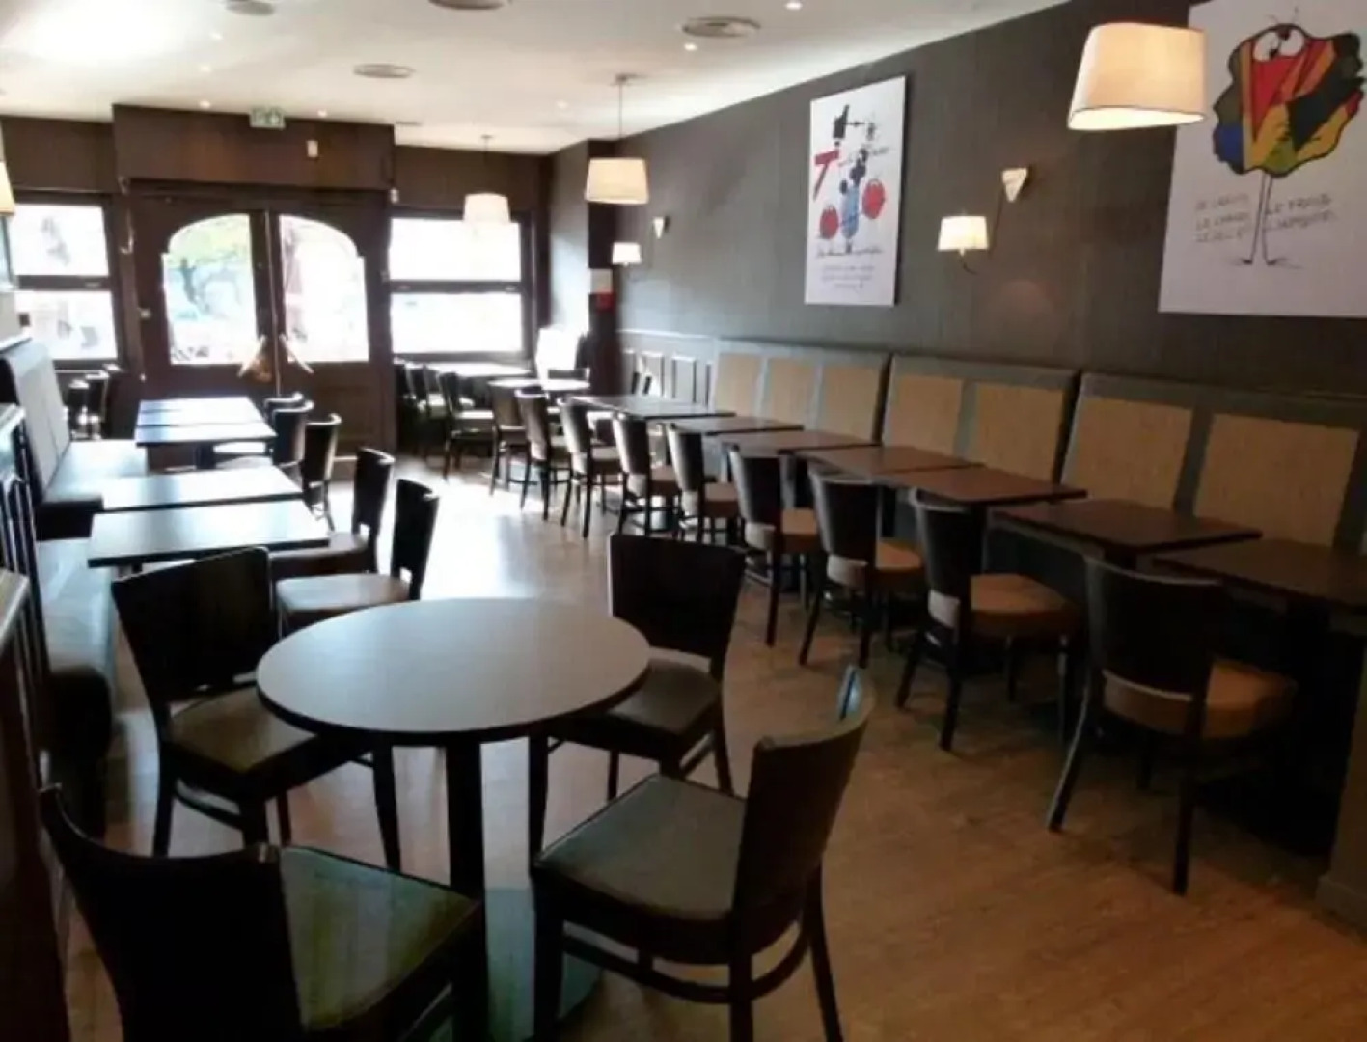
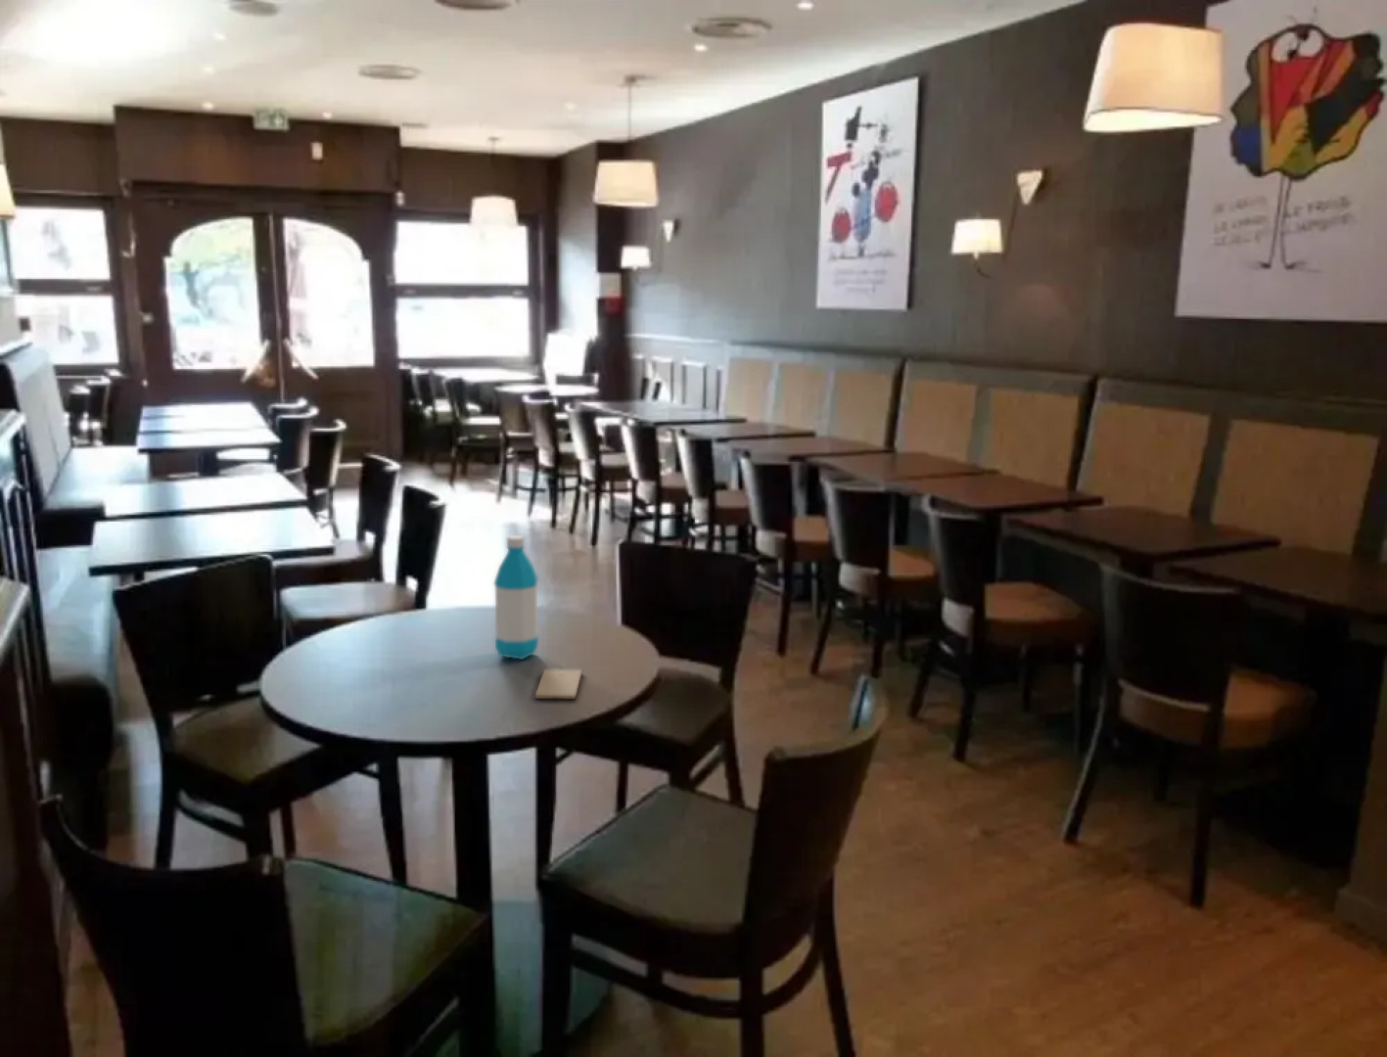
+ water bottle (516, 596)
+ smartphone (559, 683)
